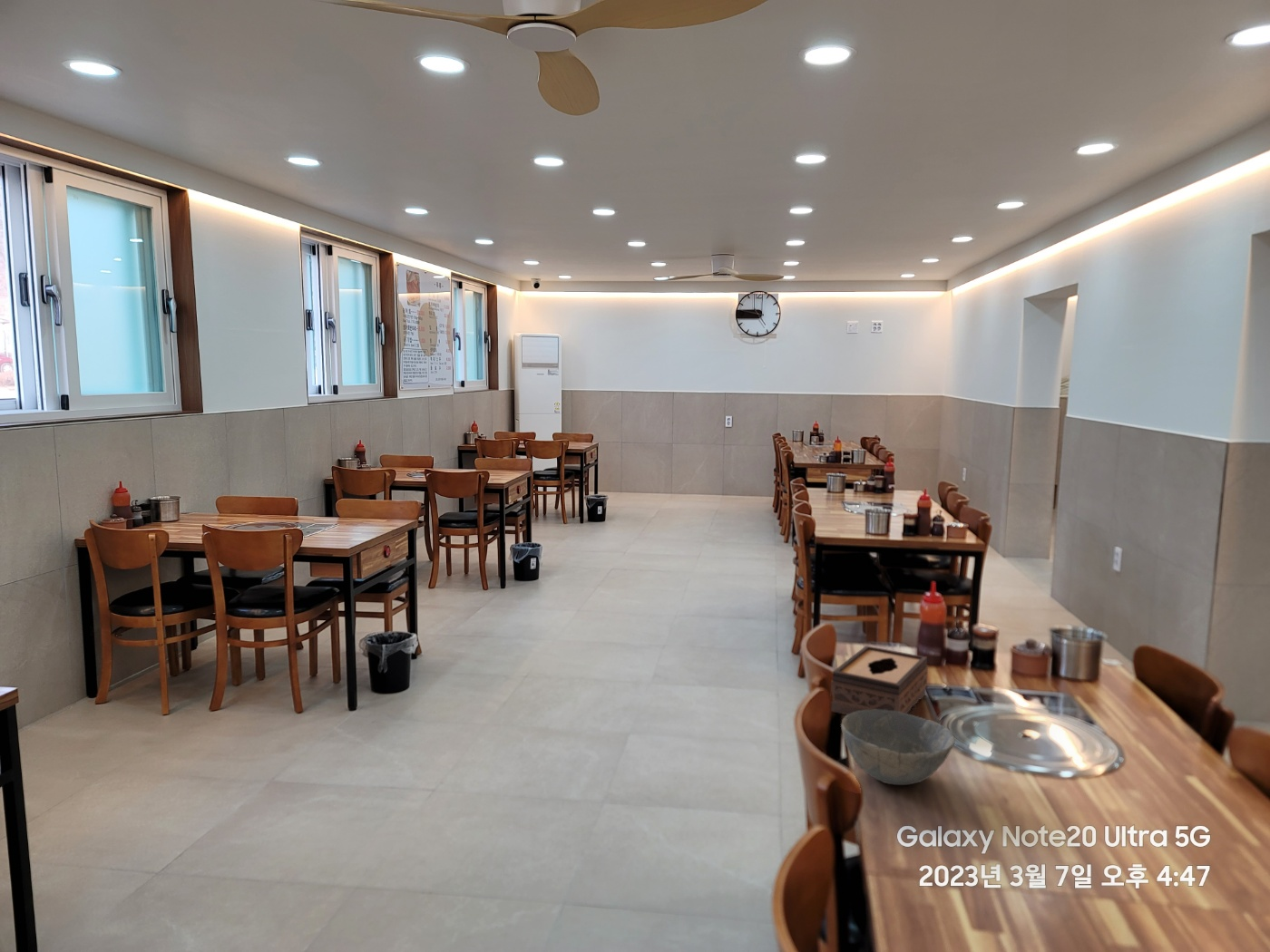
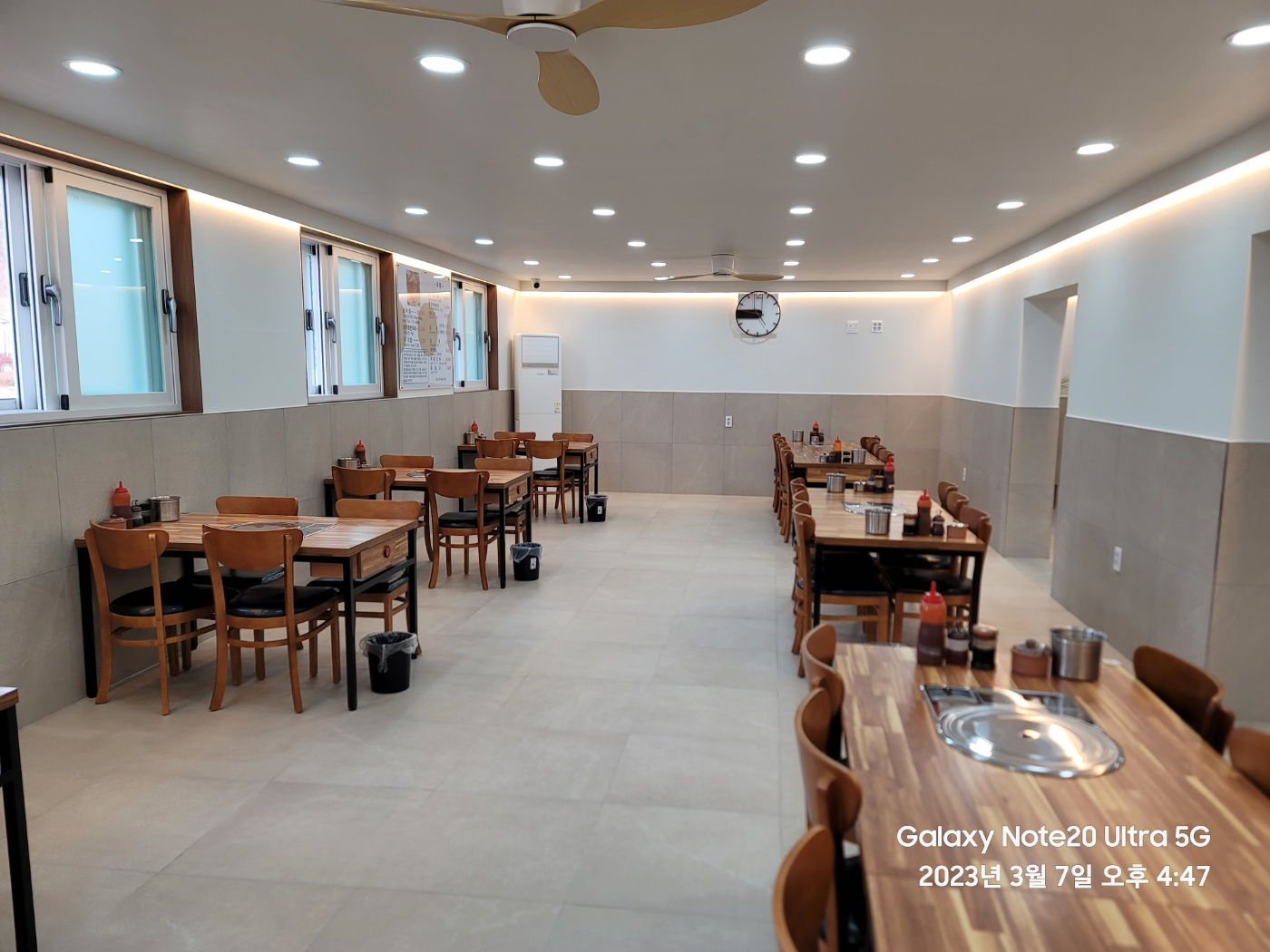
- tissue box (880, 683)
- bowl (895, 752)
